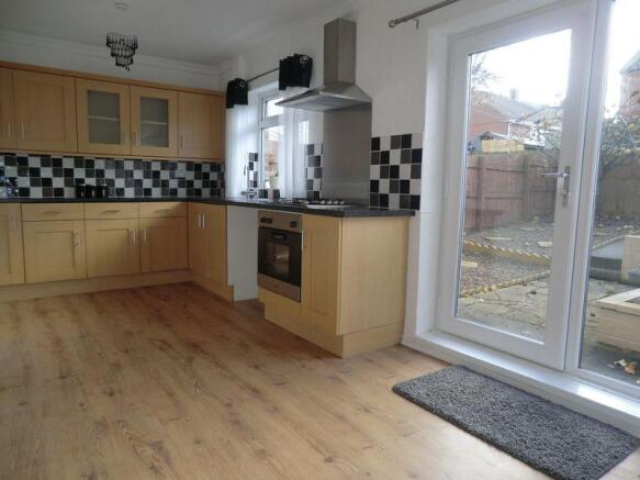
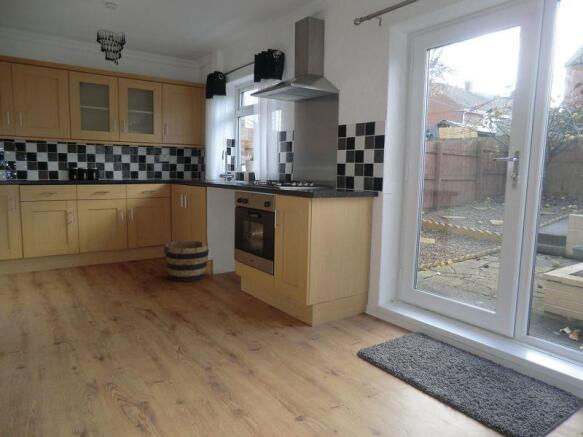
+ bucket (187, 260)
